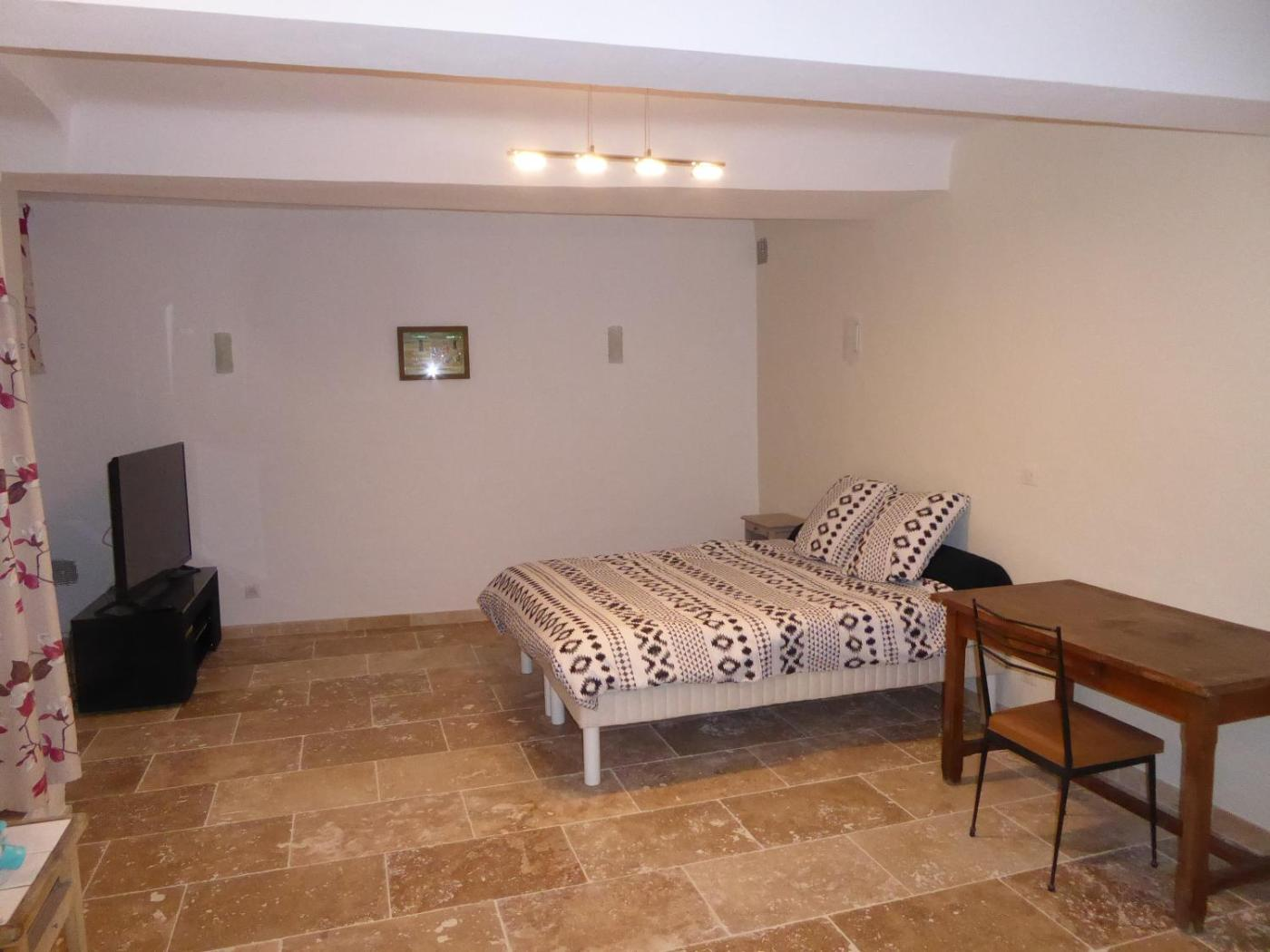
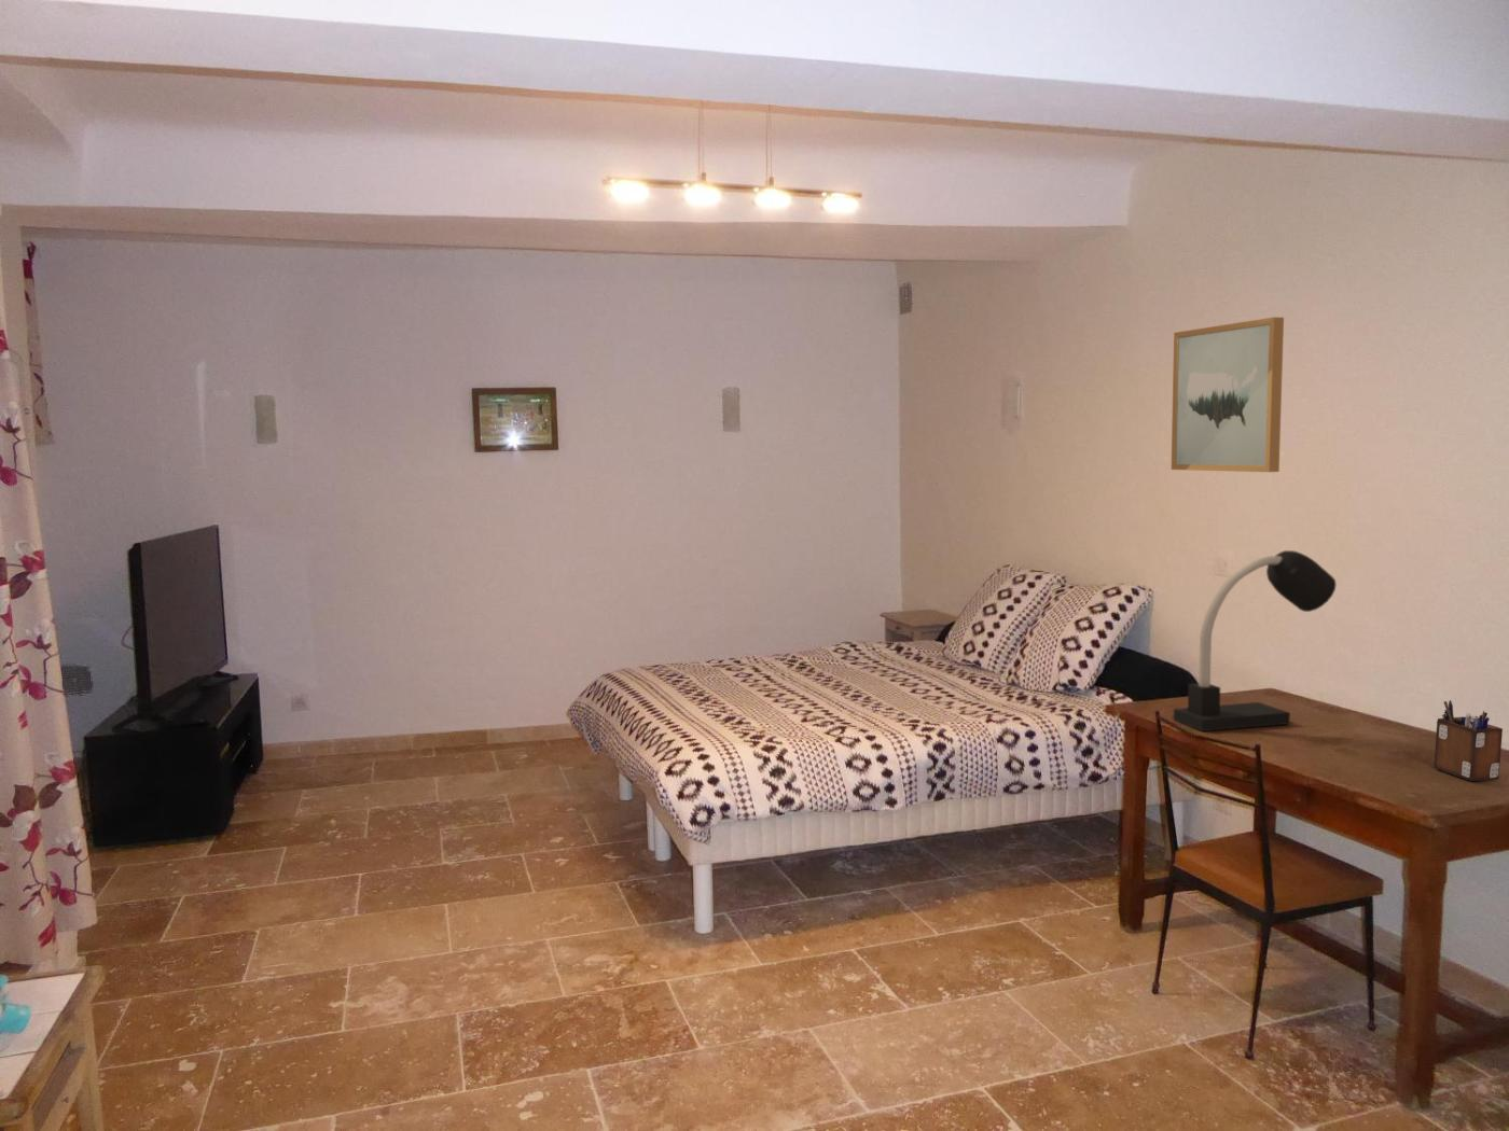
+ desk organizer (1469, 739)
+ wall art (1224, 398)
+ desk lamp (1286, 599)
